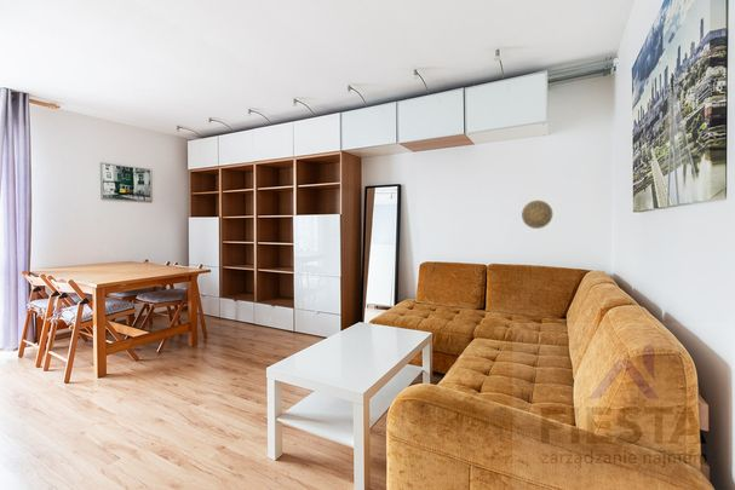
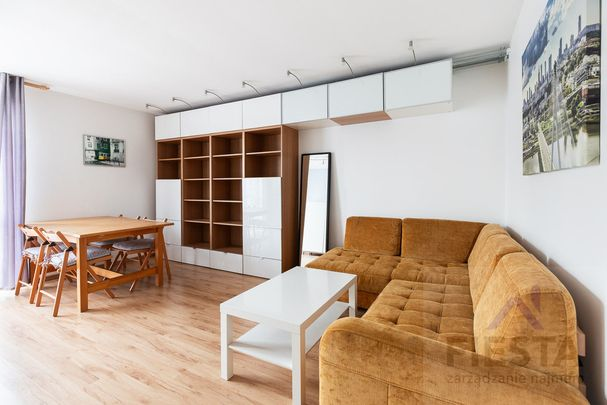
- decorative plate (536, 214)
